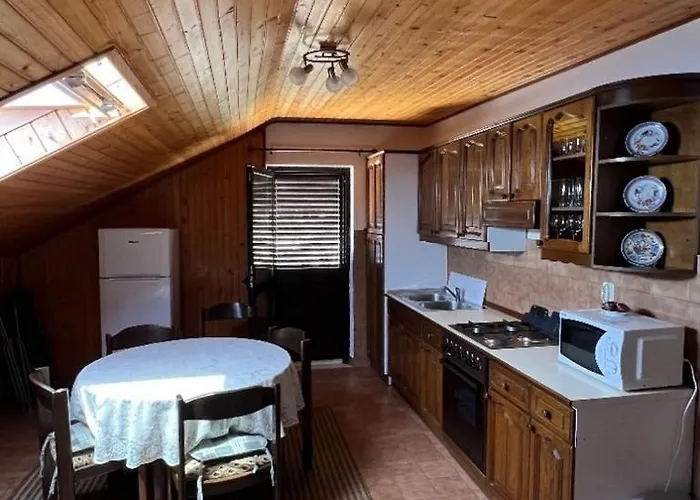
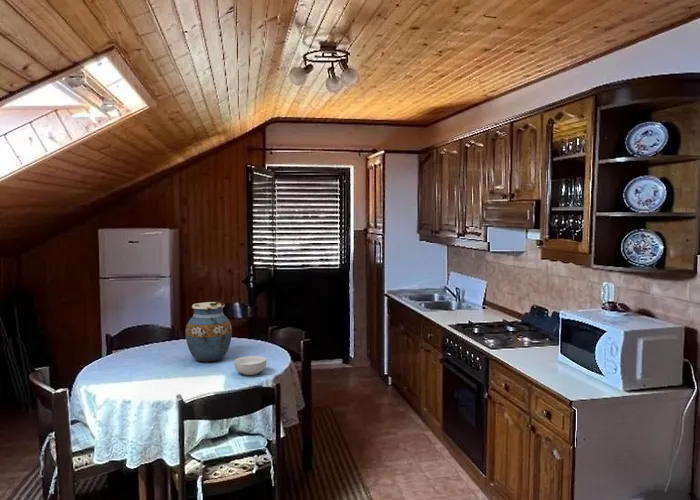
+ vase (208, 331)
+ cereal bowl (250, 366)
